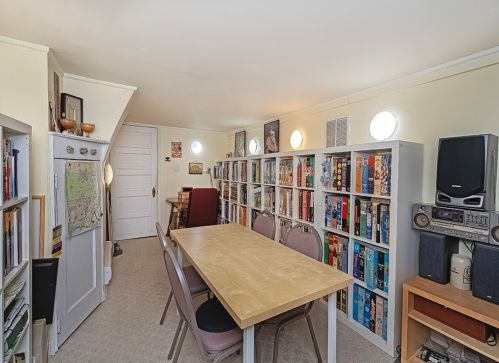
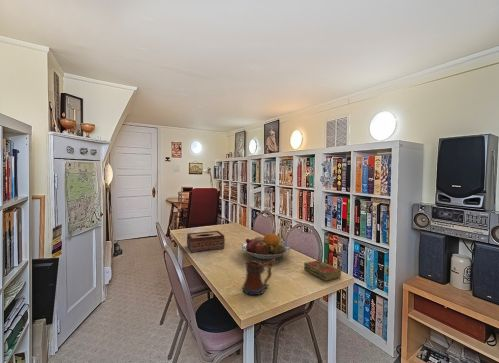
+ book (321, 269)
+ tissue box (205, 240)
+ fruit bowl (265, 244)
+ mug (259, 274)
